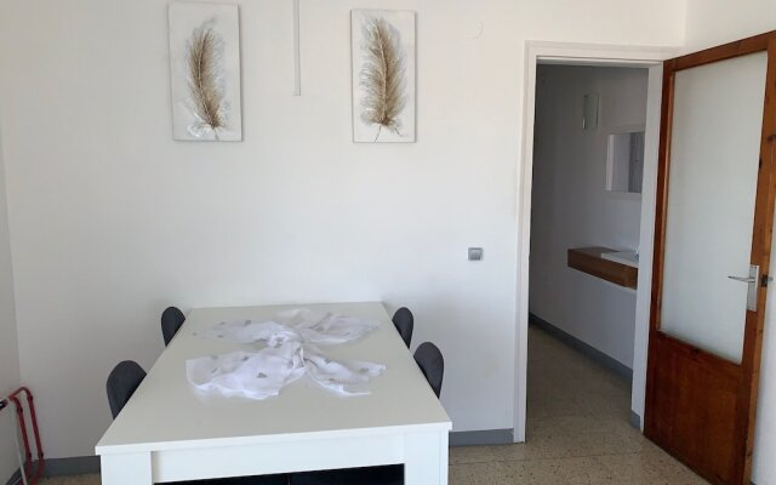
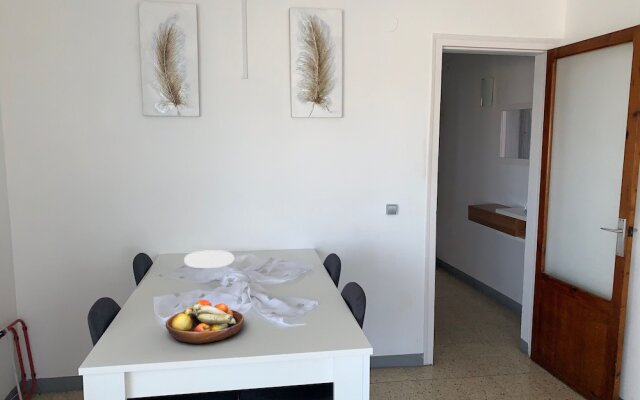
+ fruit bowl (206, 316)
+ plate (209, 258)
